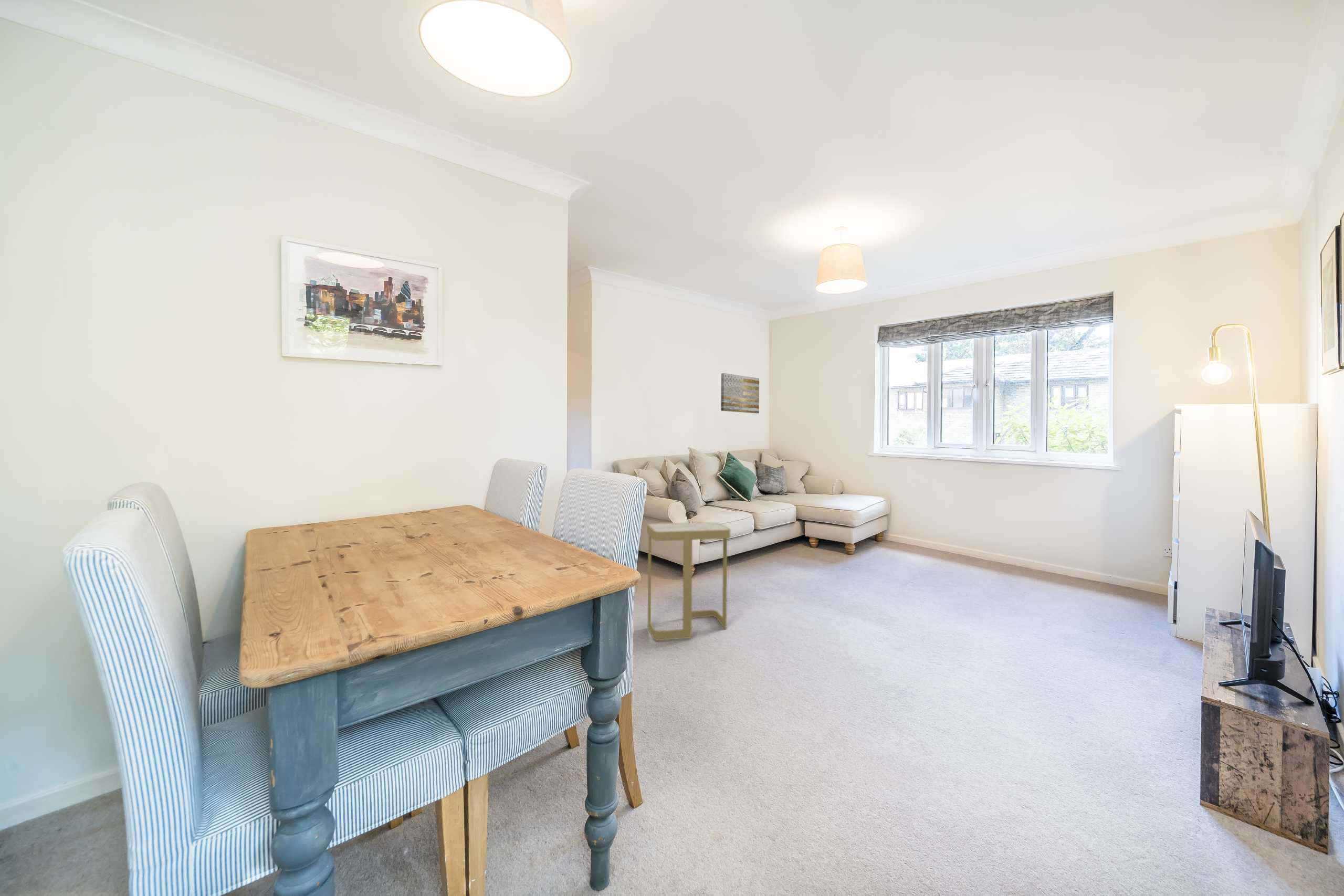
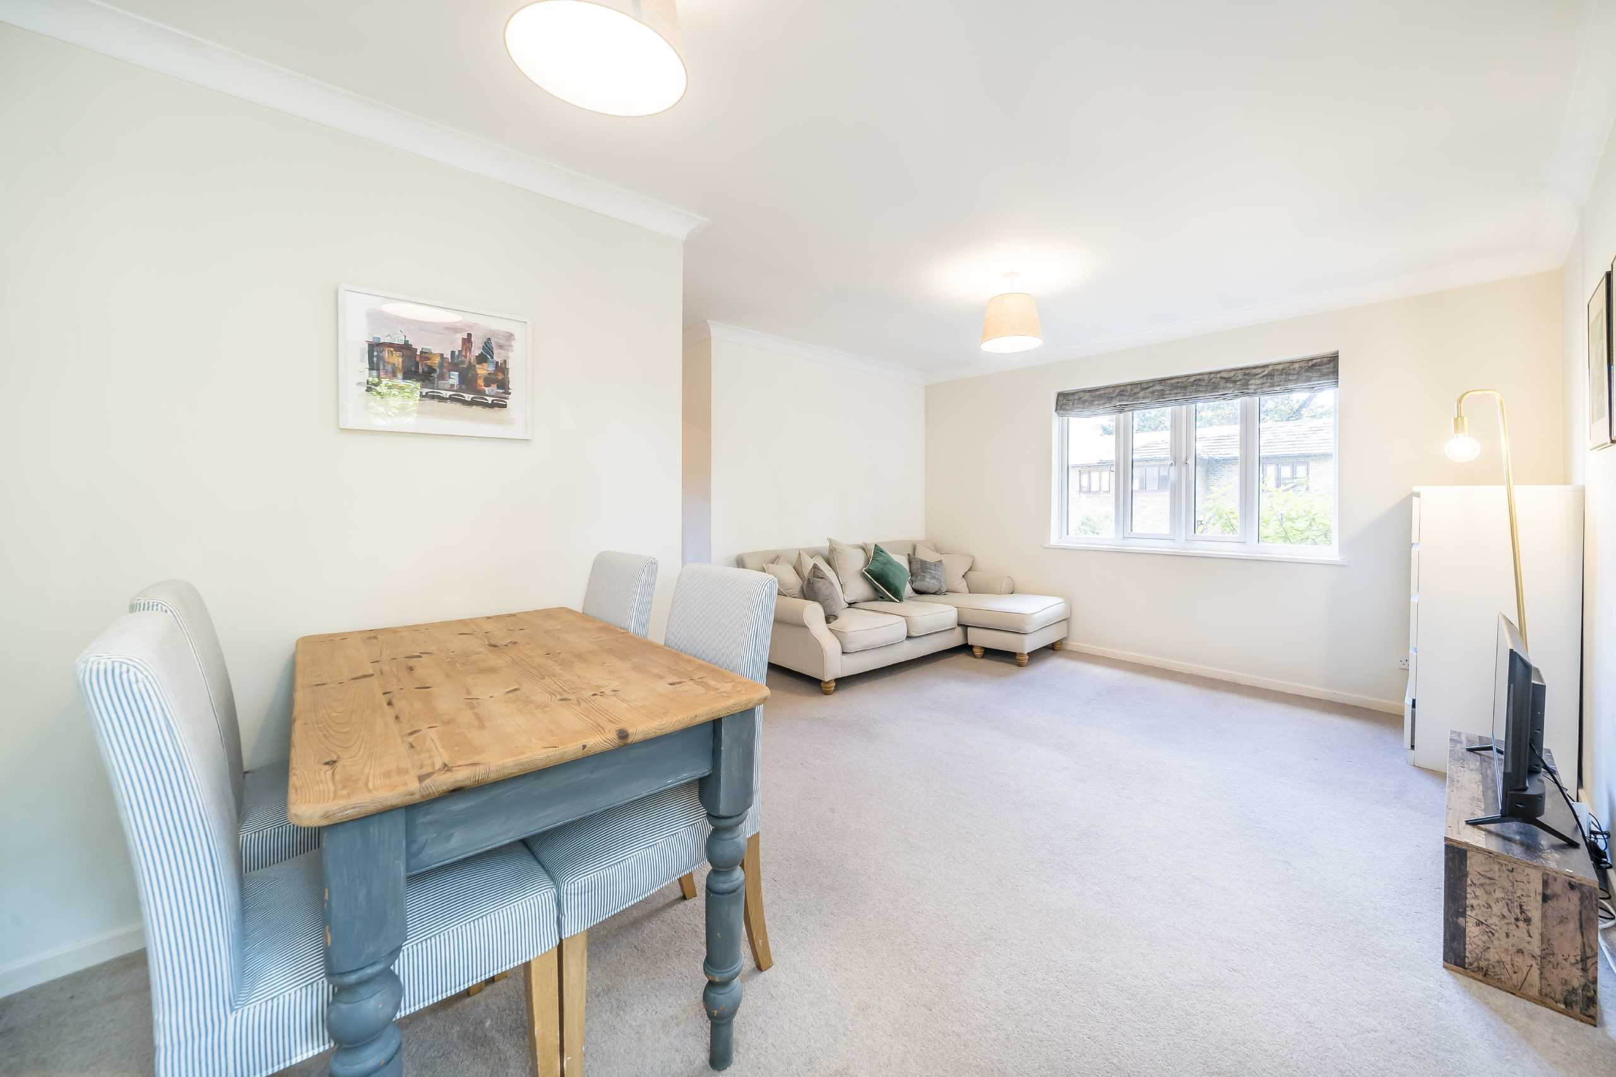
- wall art (740, 394)
- side table (687, 577)
